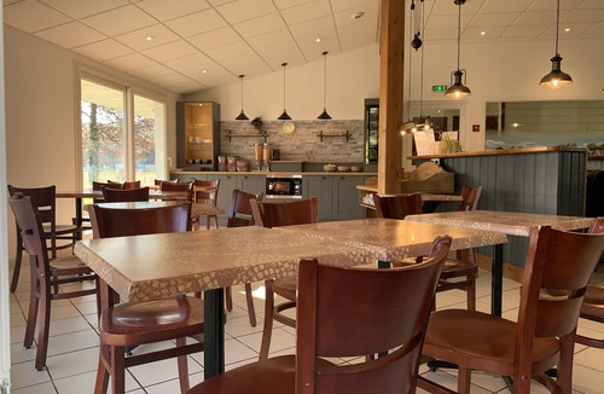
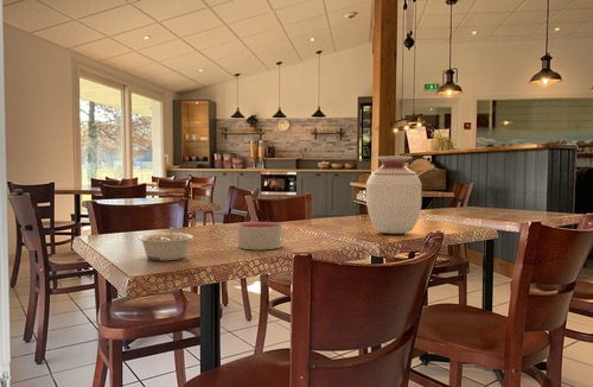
+ candle (260, 234)
+ vase (393, 195)
+ legume (165, 243)
